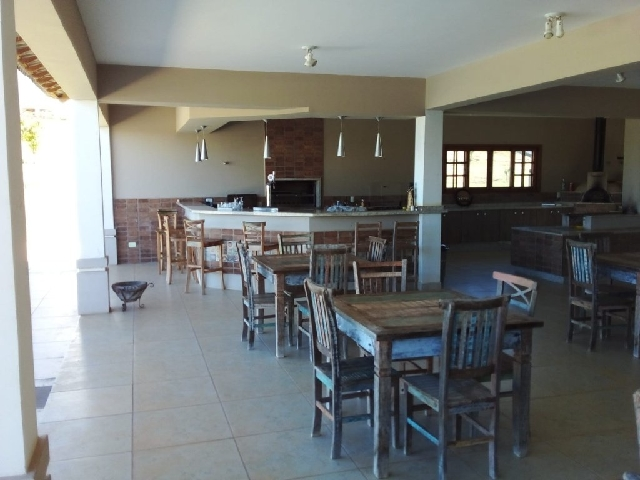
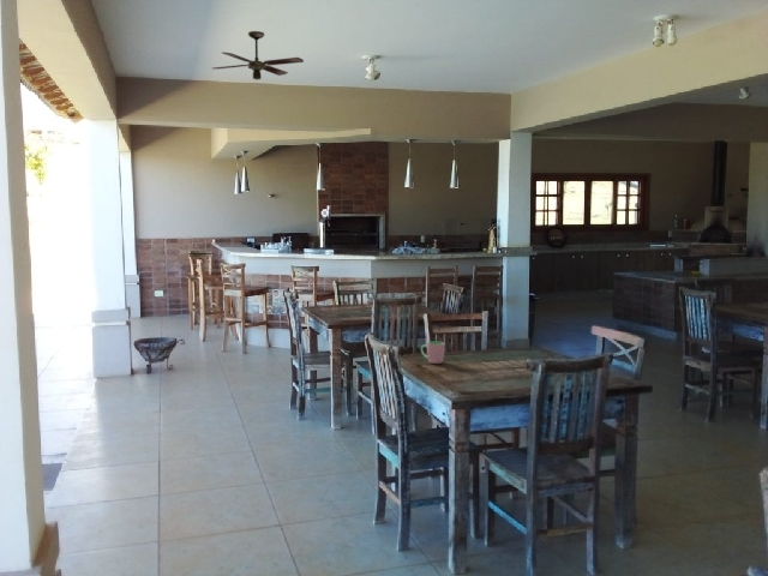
+ ceiling fan (256, 56)
+ cup (432, 352)
